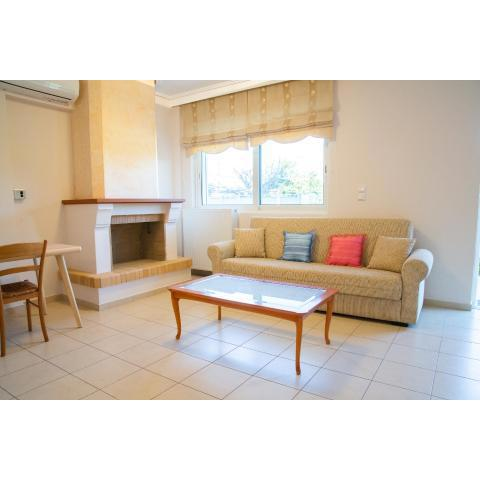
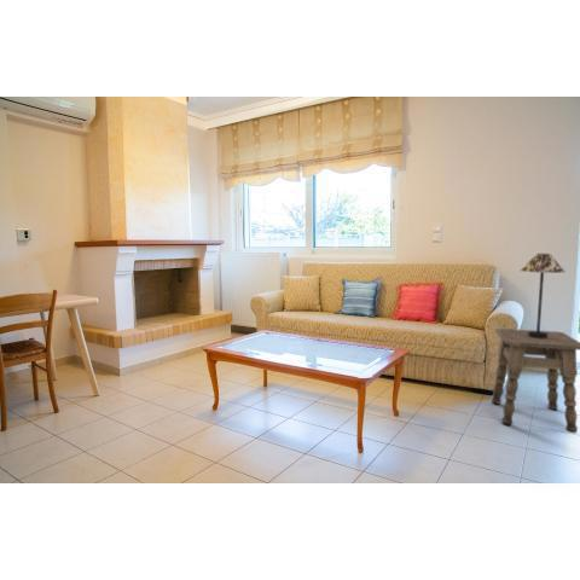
+ table lamp (540, 295)
+ side table (533, 366)
